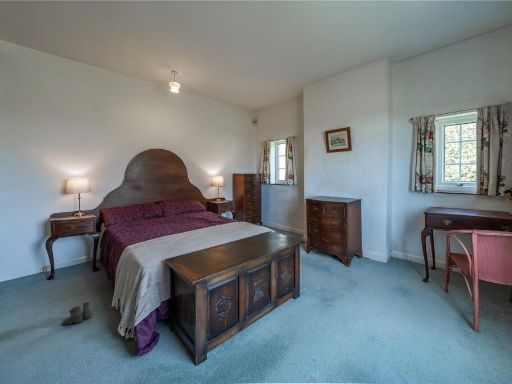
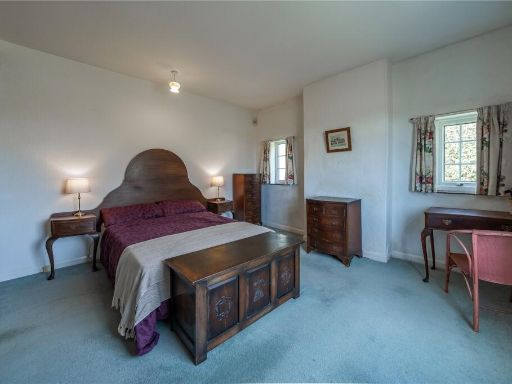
- boots (80, 311)
